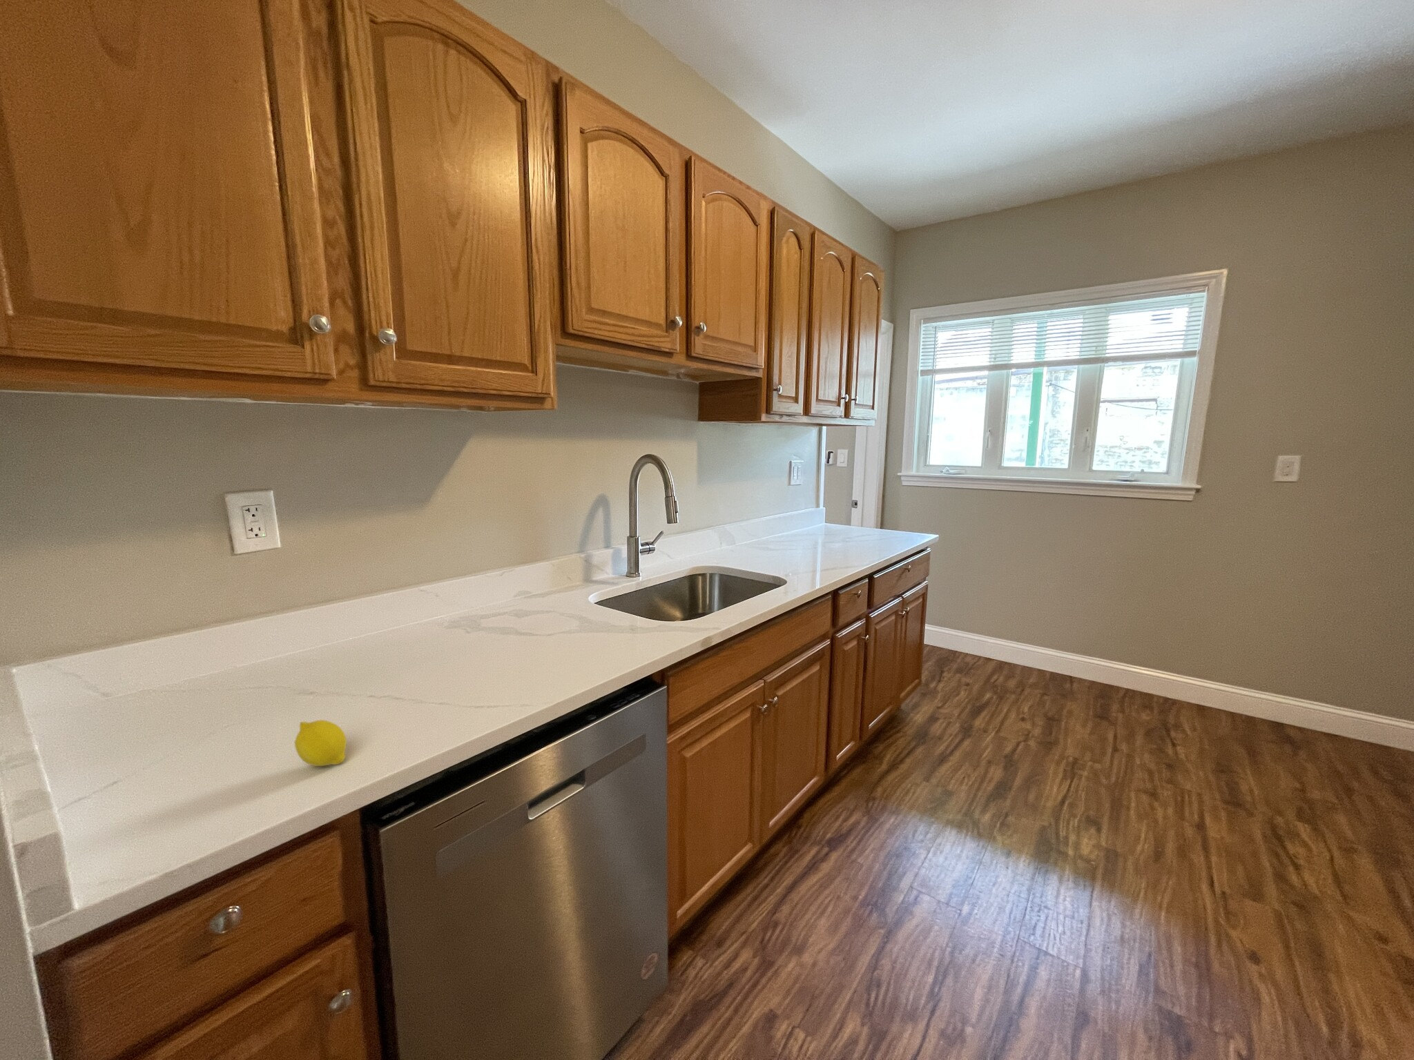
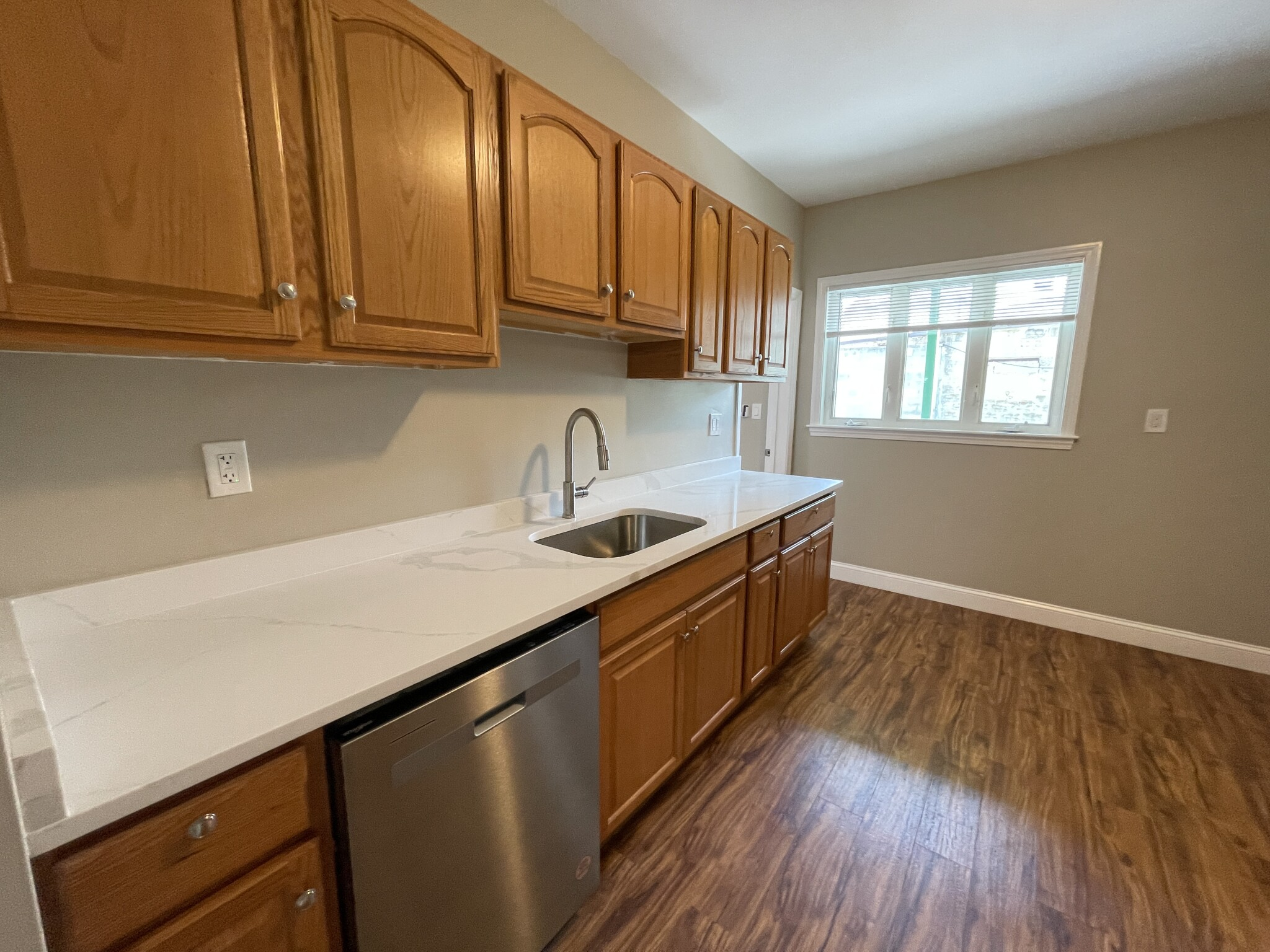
- fruit (321, 743)
